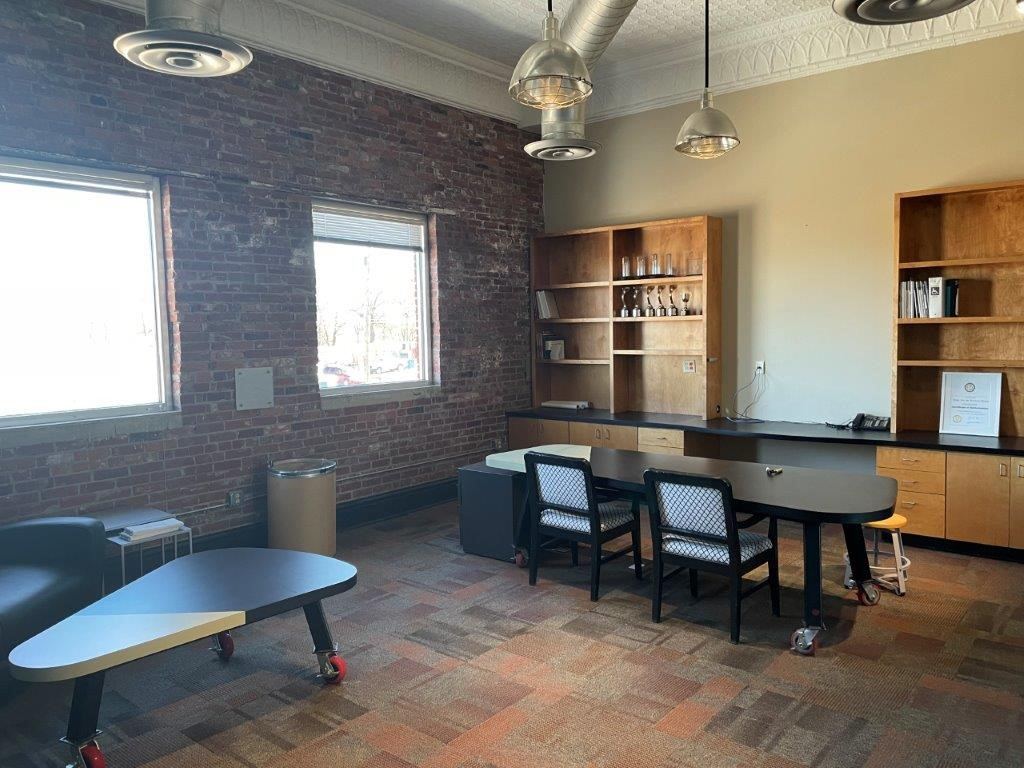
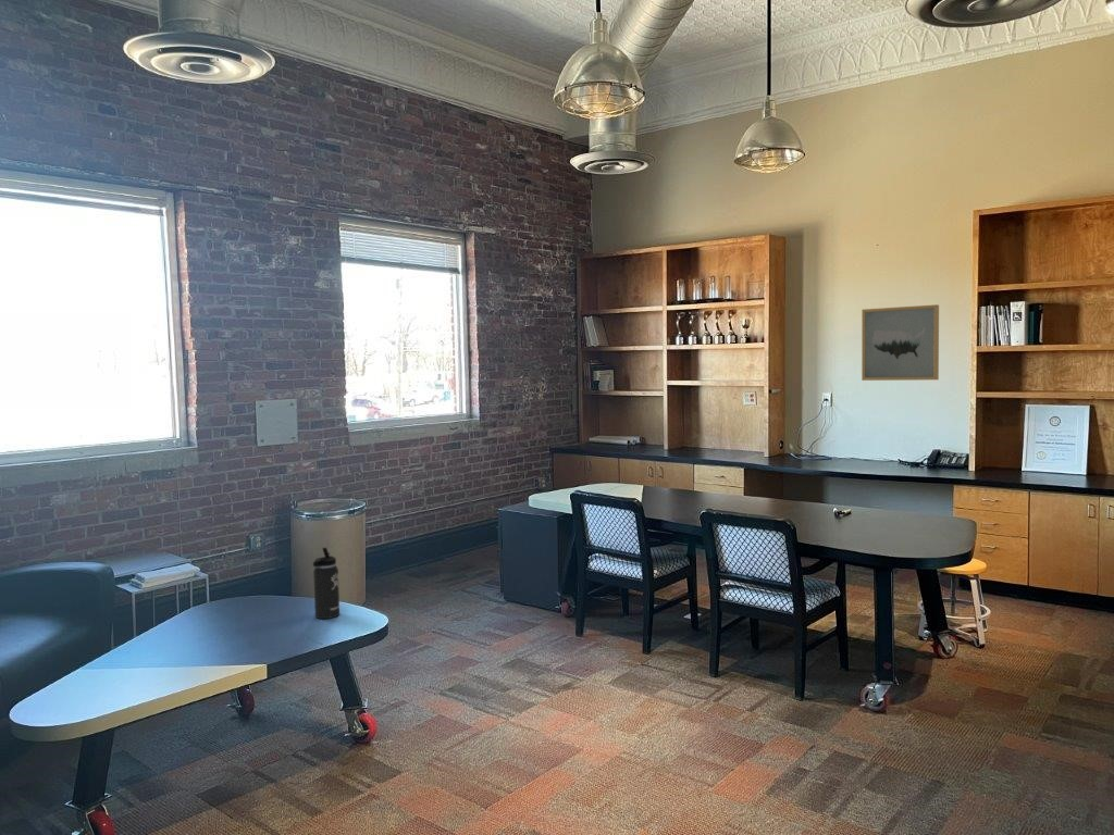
+ thermos bottle (324, 582)
+ wall art (899, 344)
